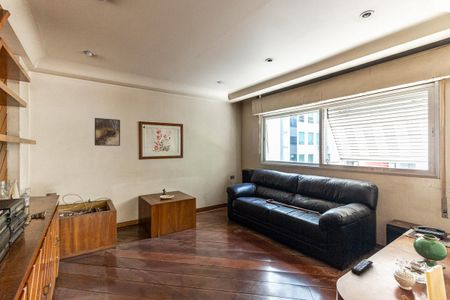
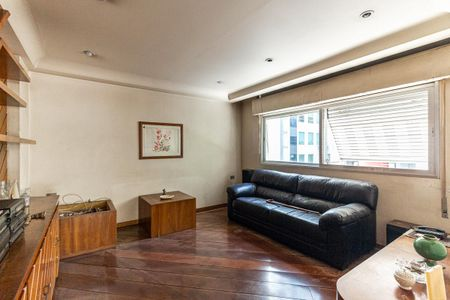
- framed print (107, 132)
- remote control (362, 266)
